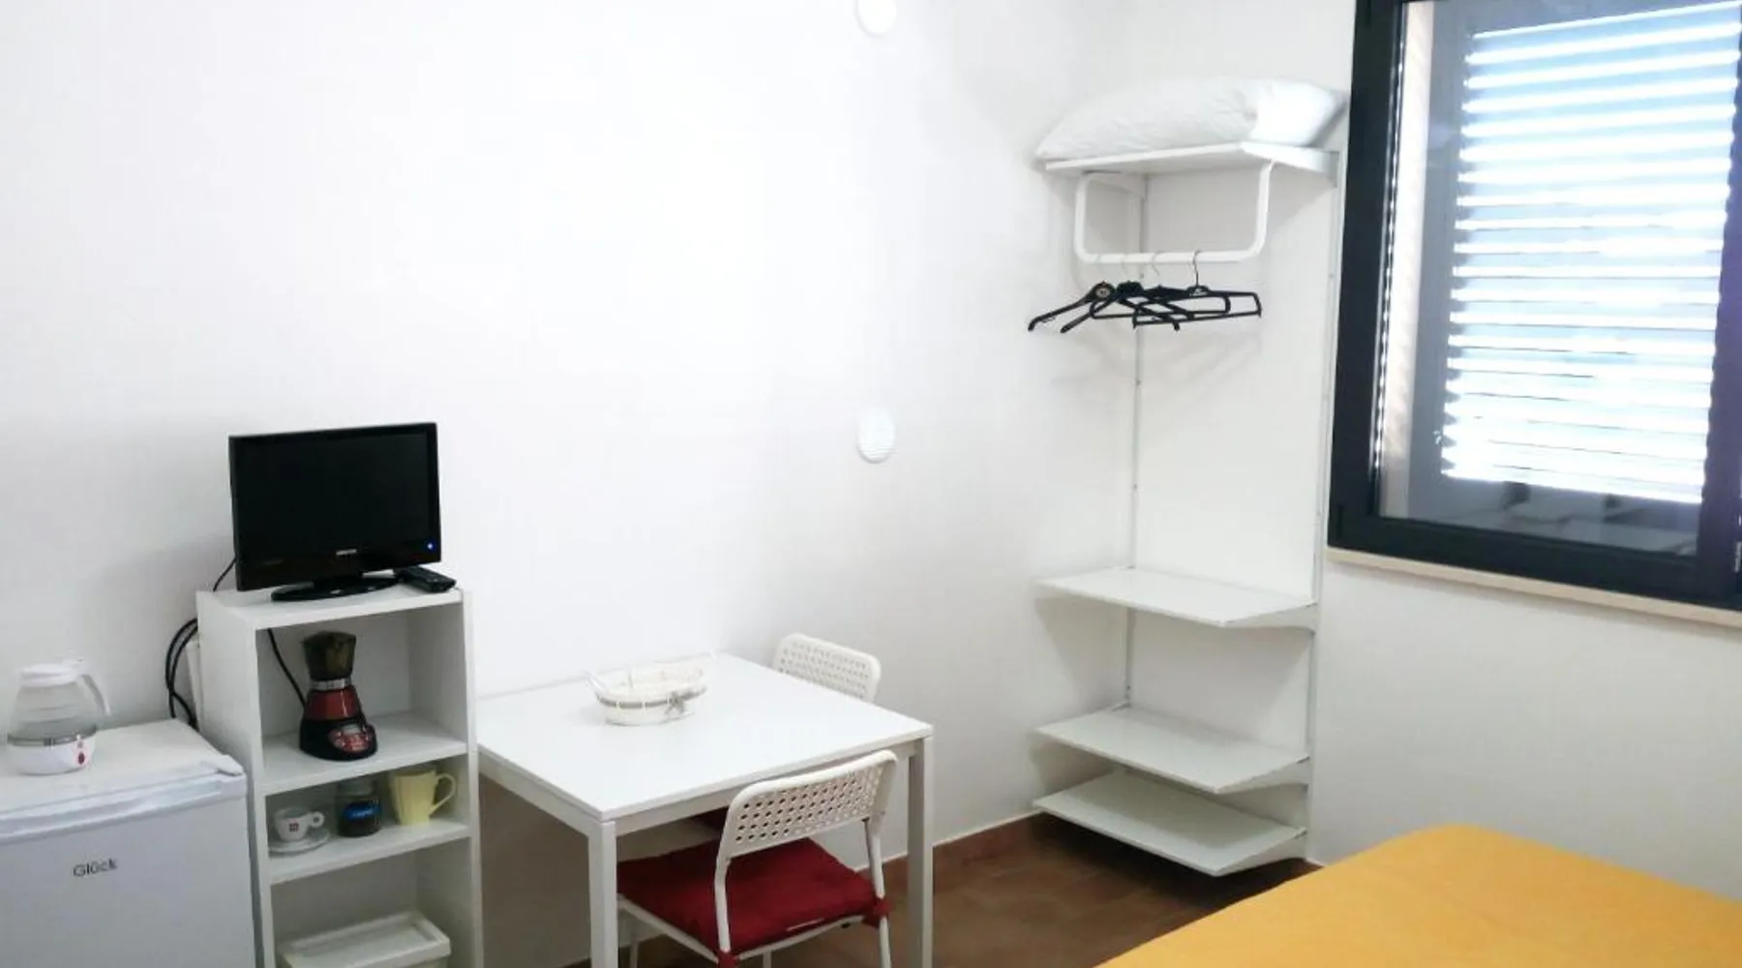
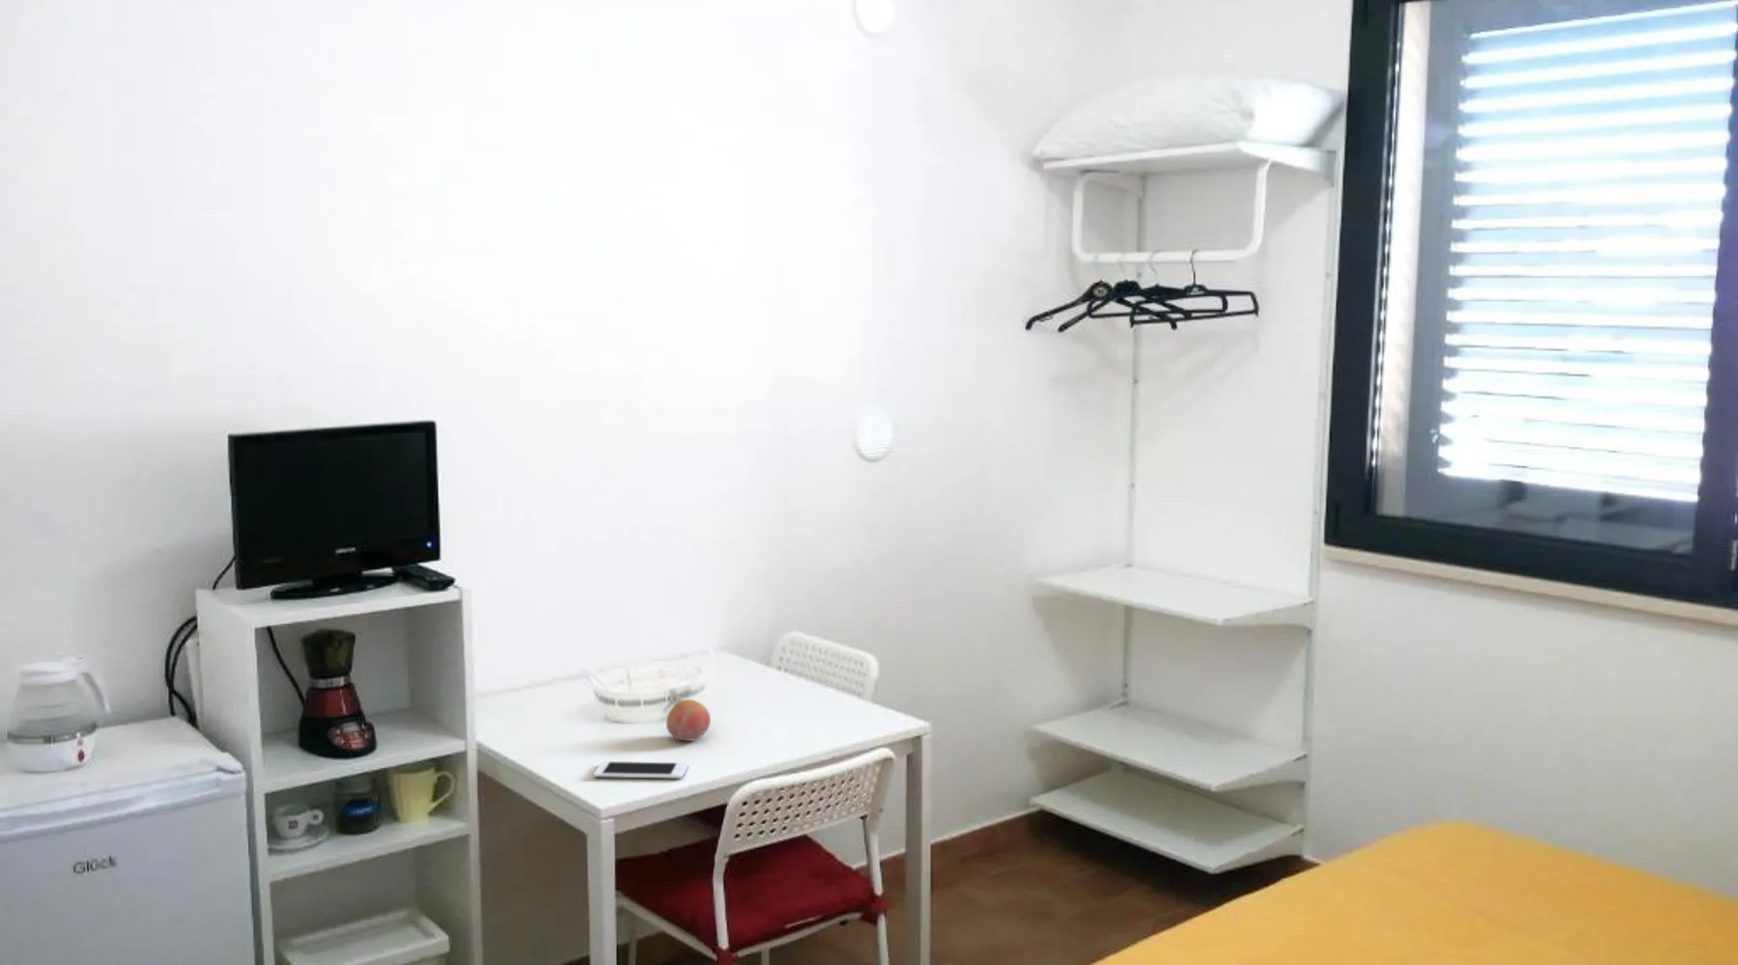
+ cell phone (641, 769)
+ fruit (687, 719)
